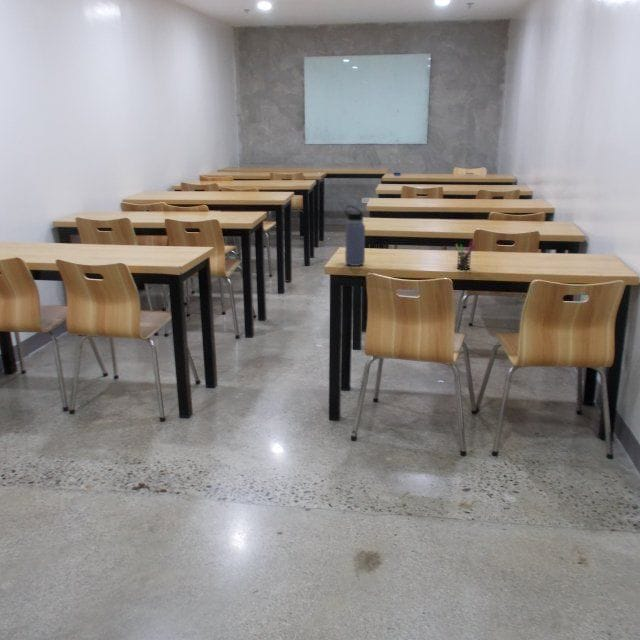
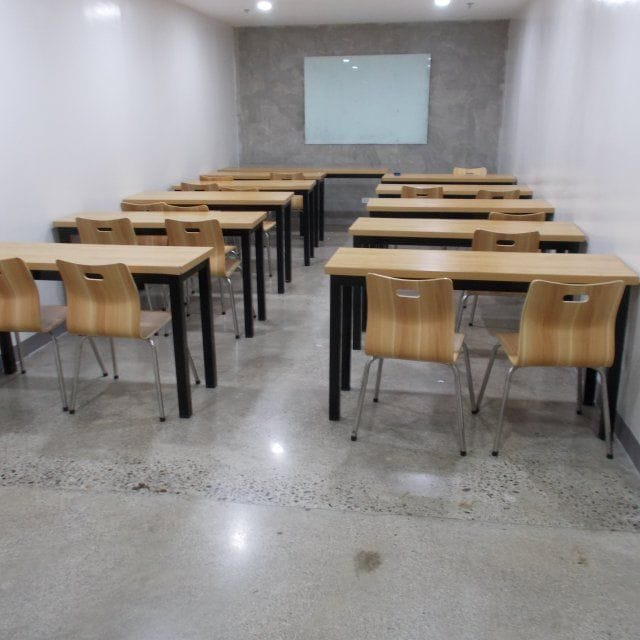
- pen holder (464, 254)
- water bottle (354, 235)
